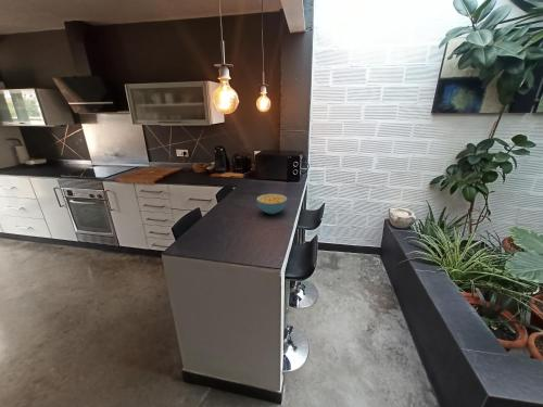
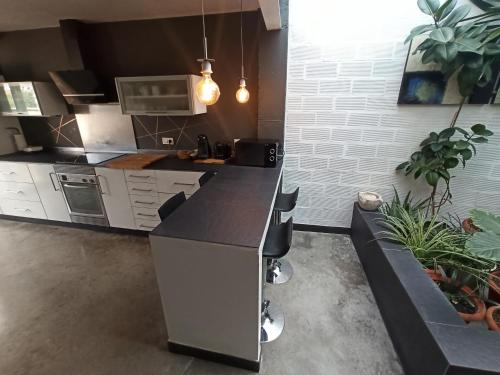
- cereal bowl (272, 205)
